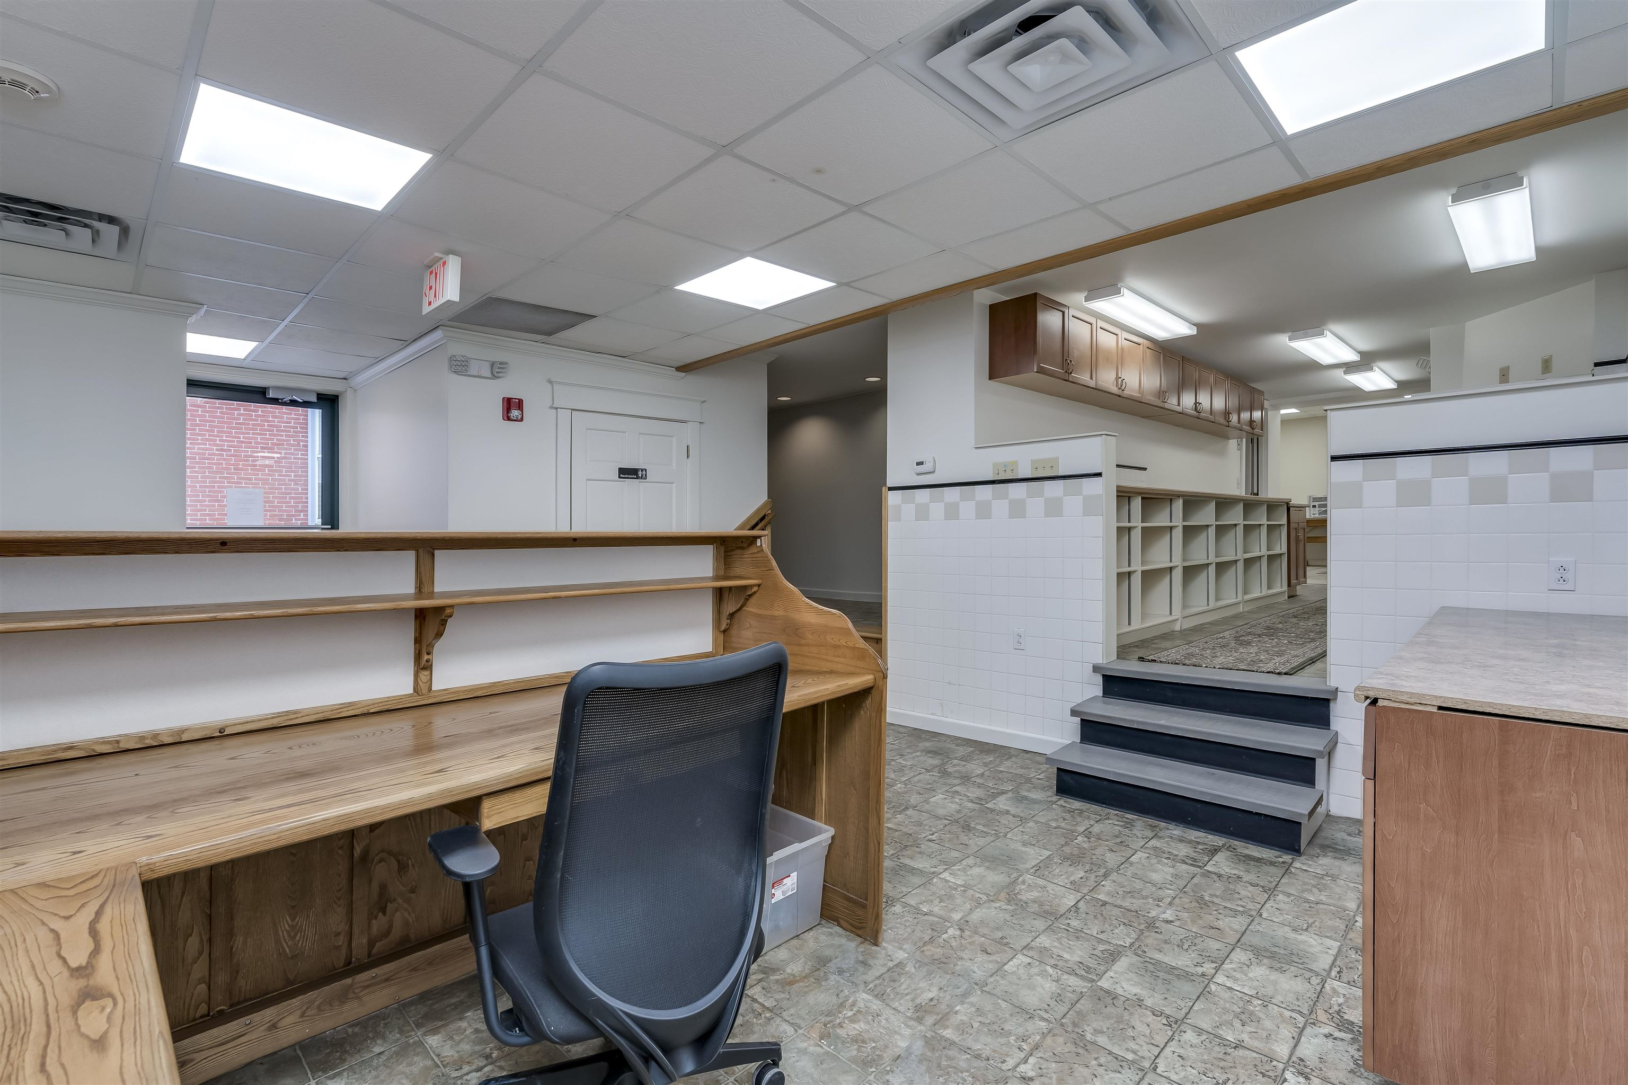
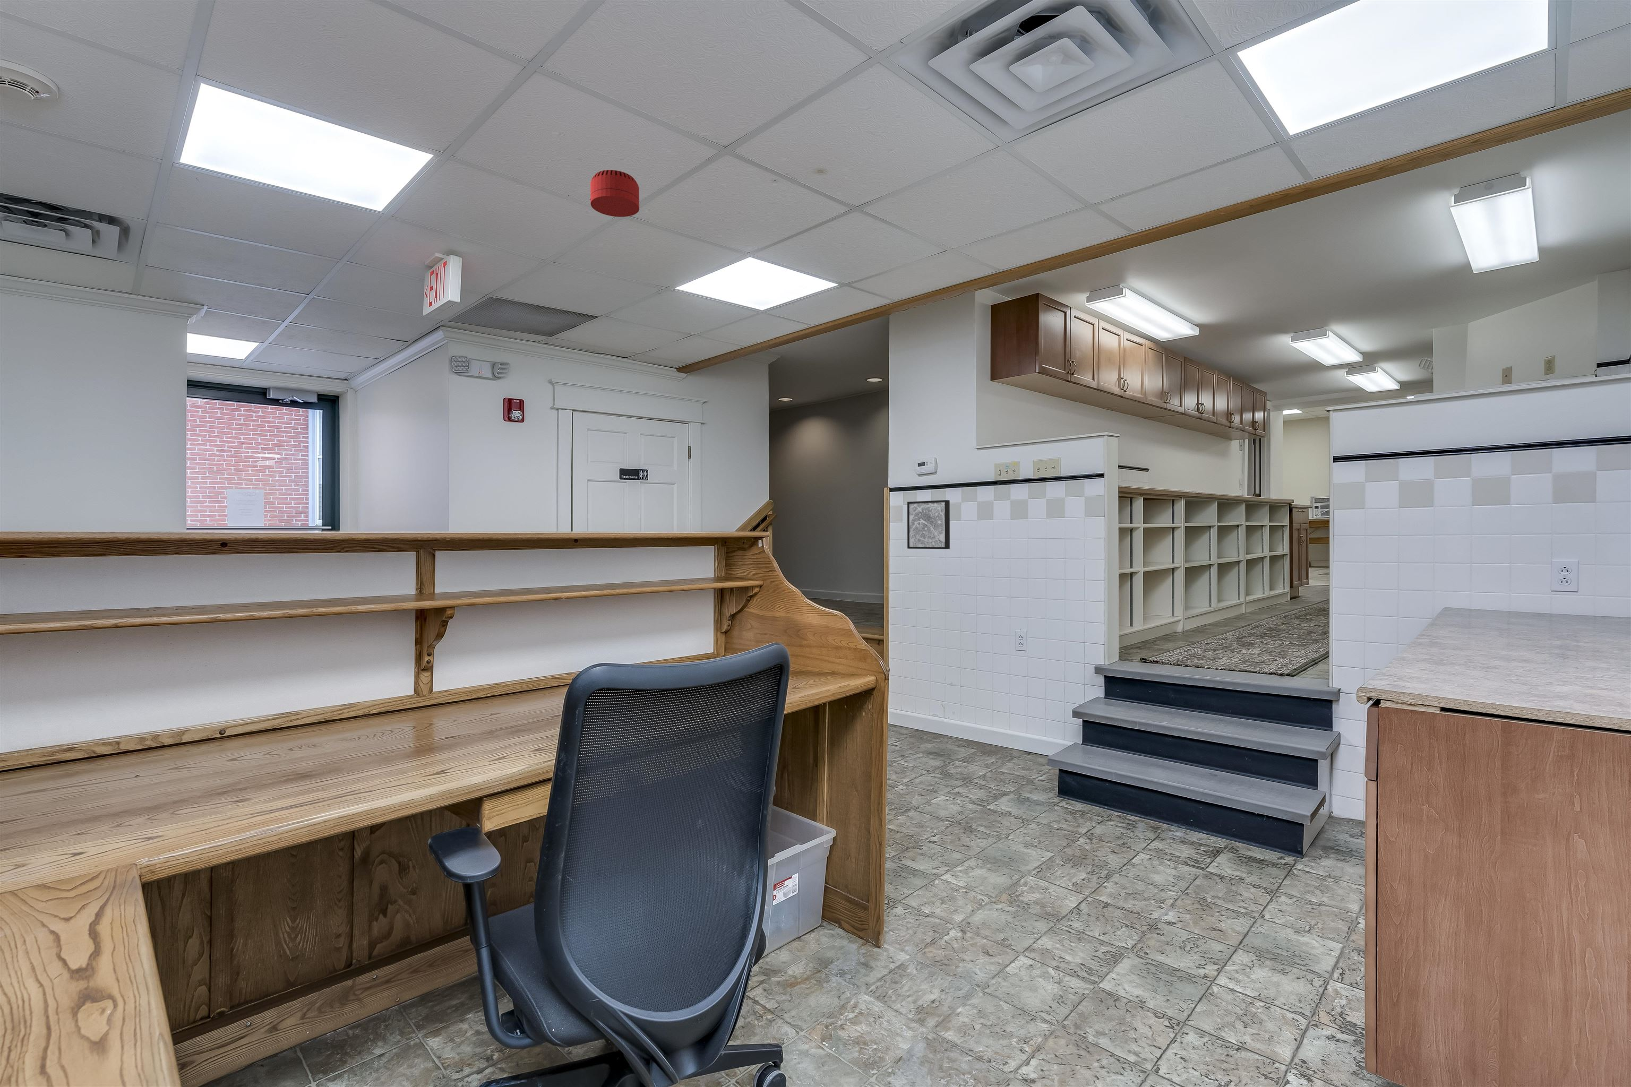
+ wall art (928, 525)
+ smoke detector (614, 193)
